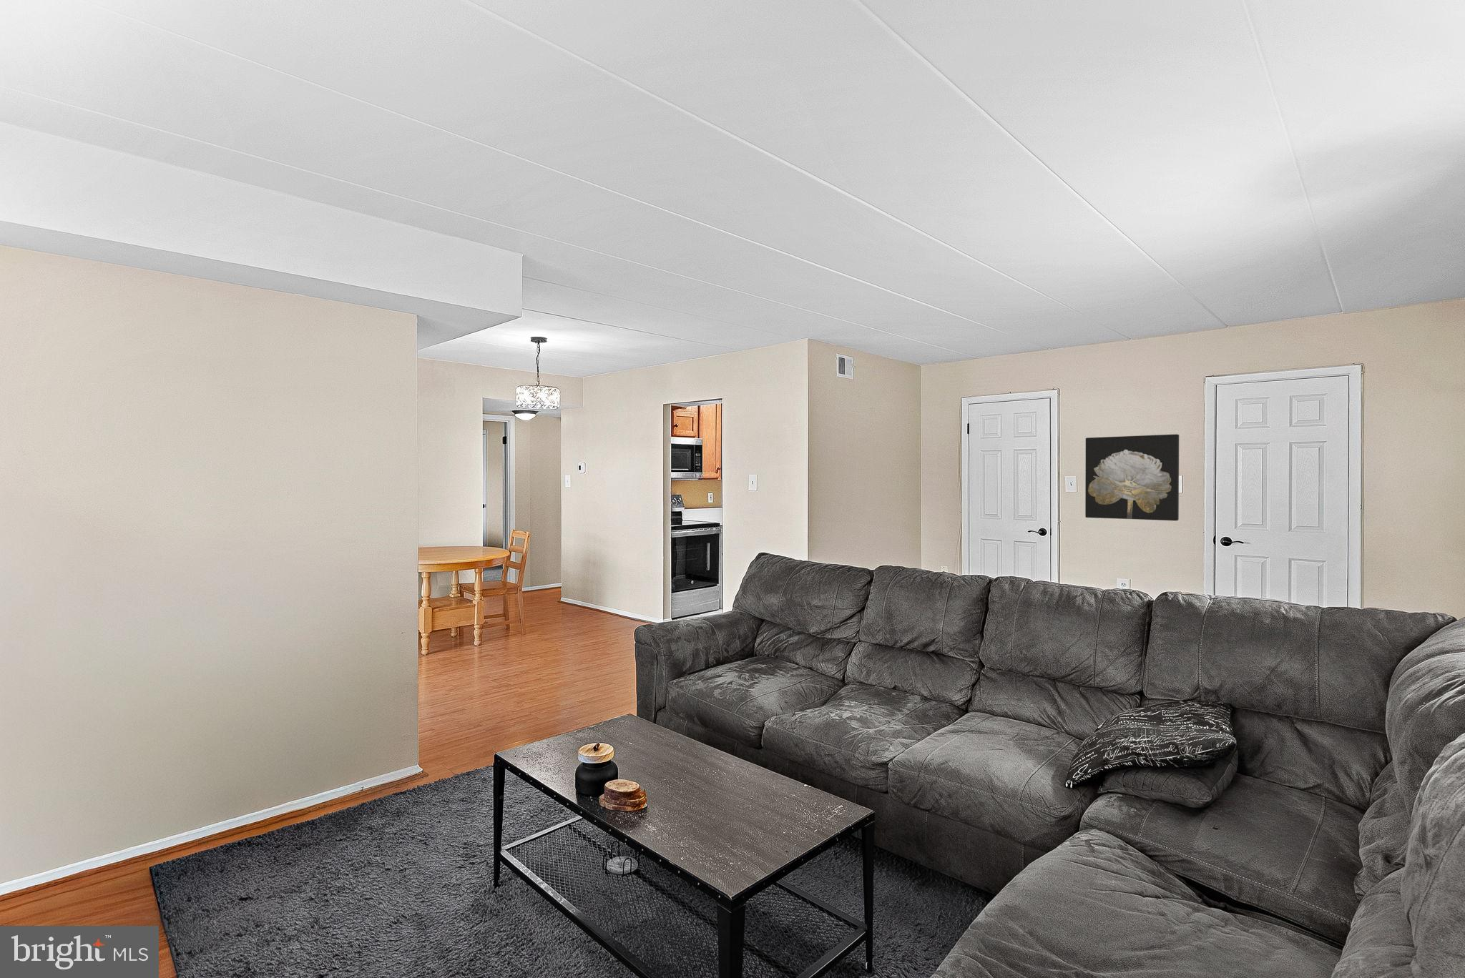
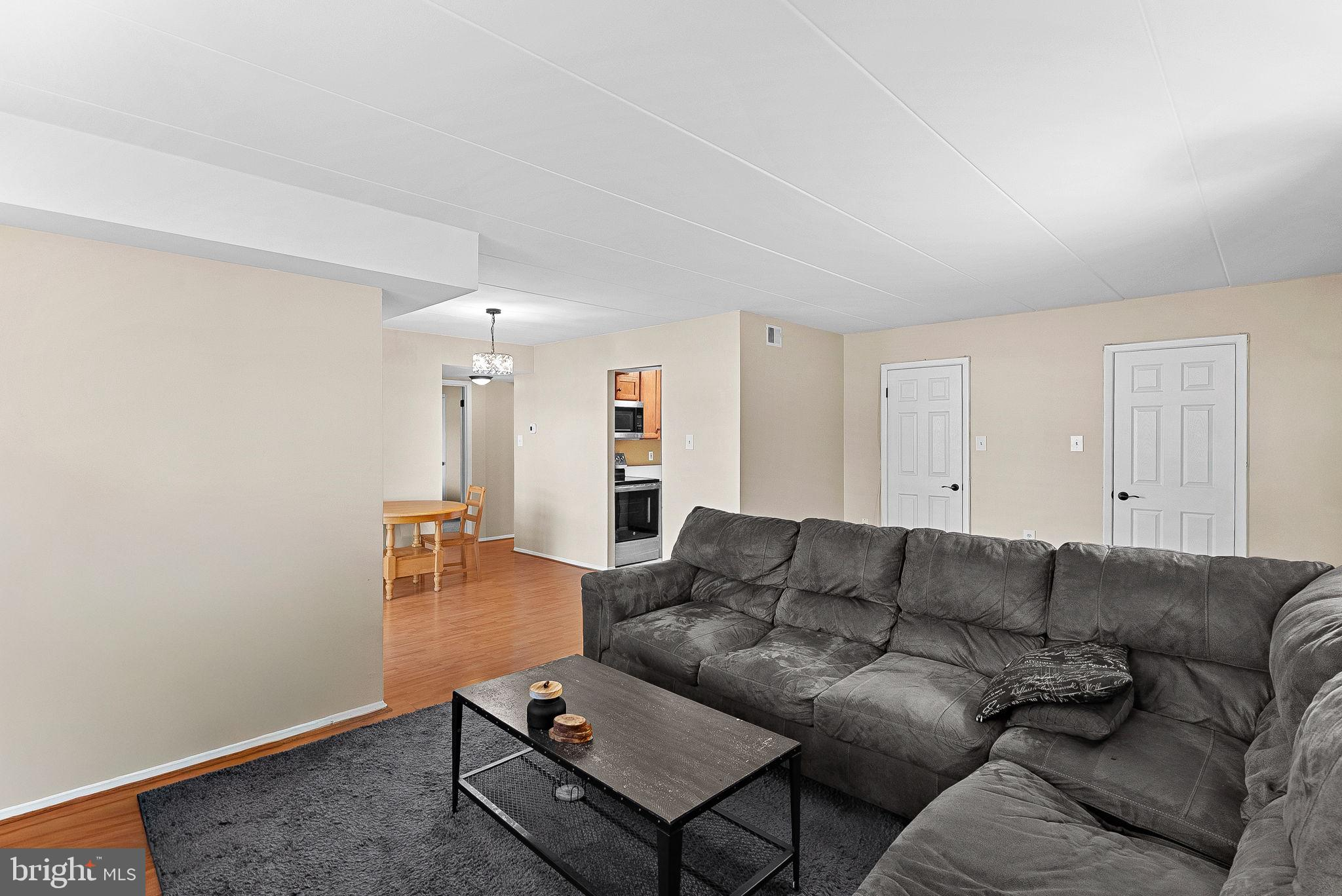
- wall art (1130, 478)
